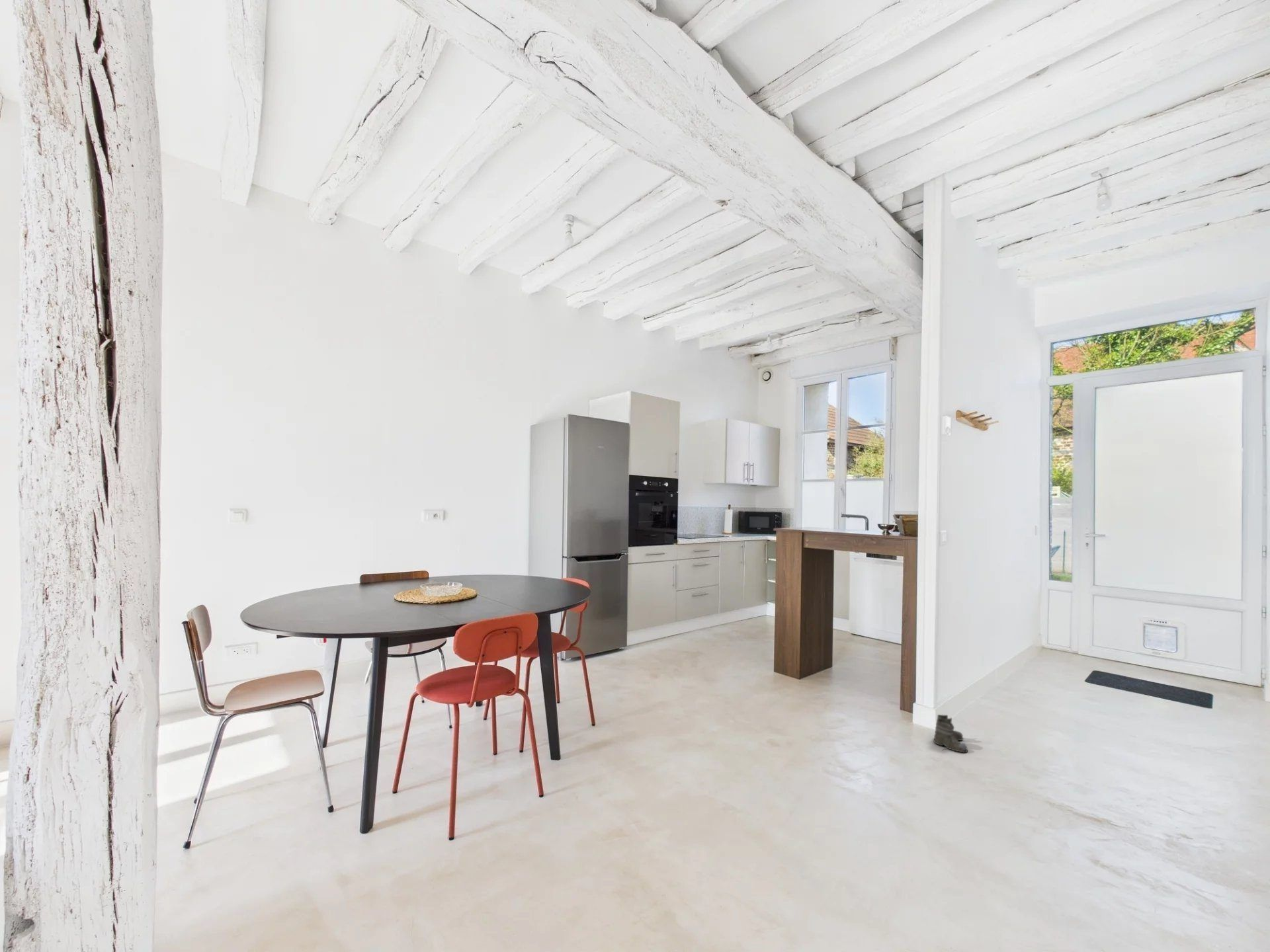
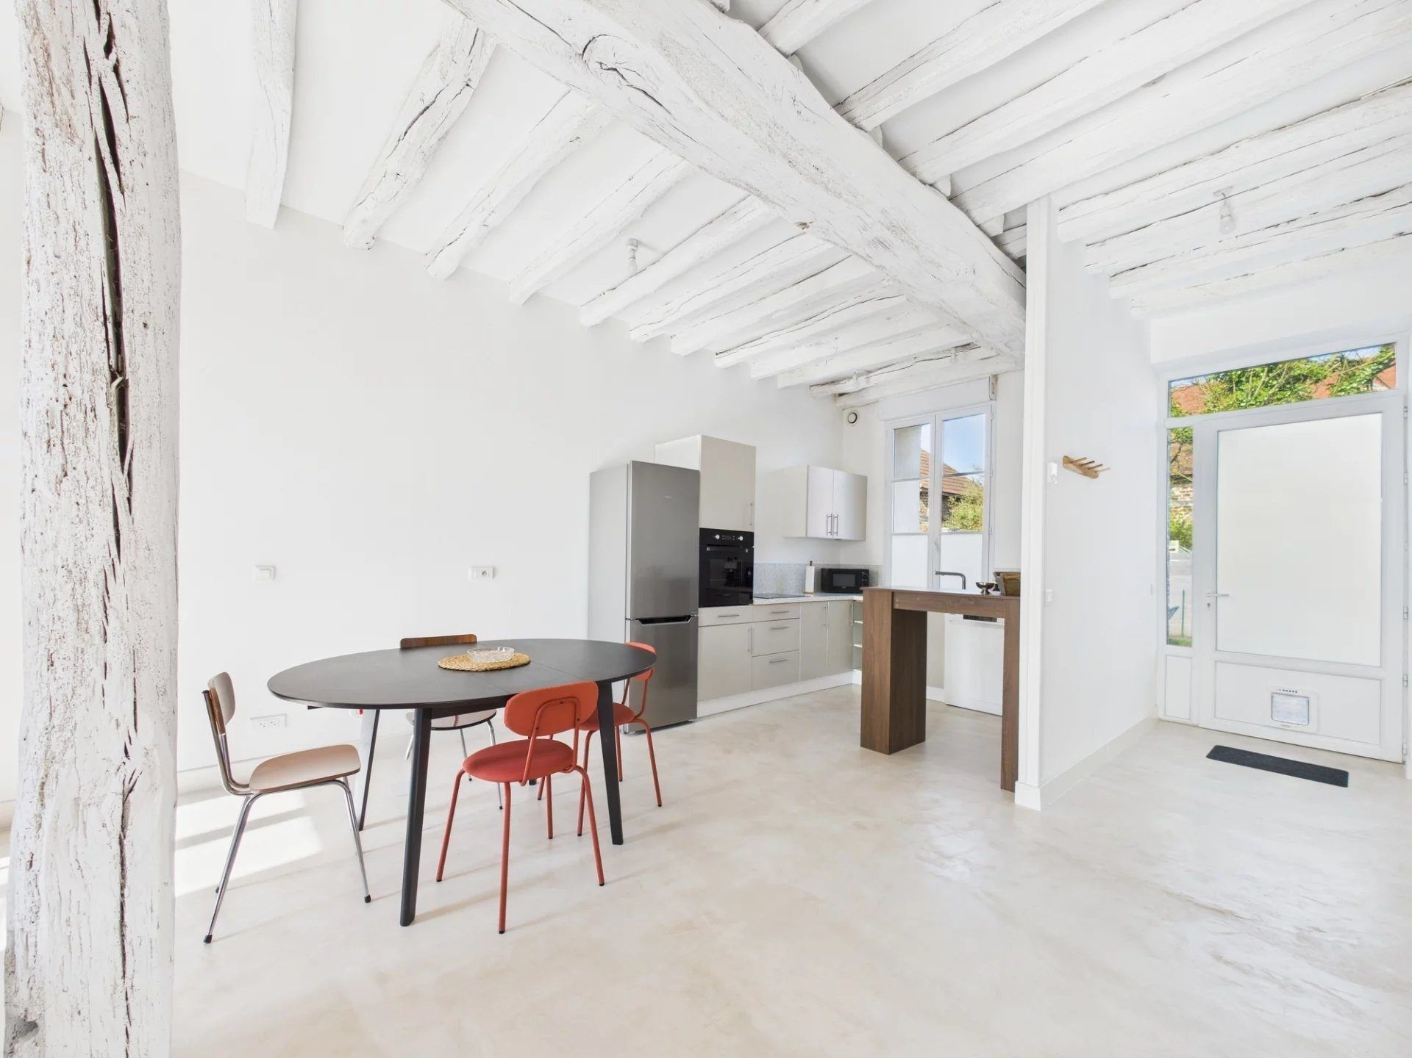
- boots (950, 731)
